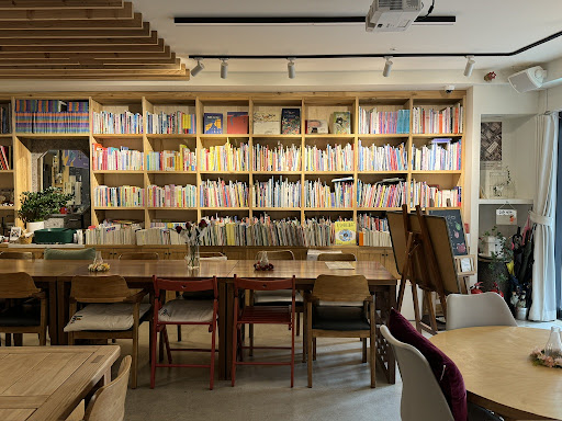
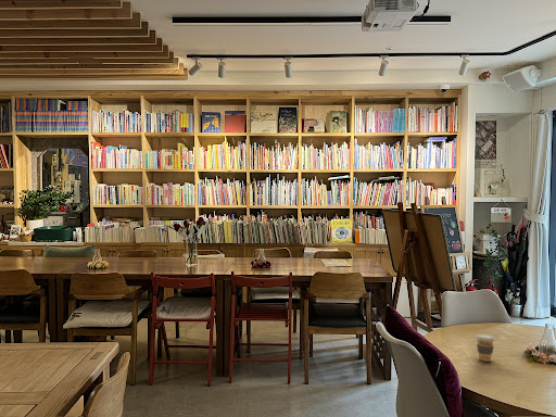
+ coffee cup (484, 348)
